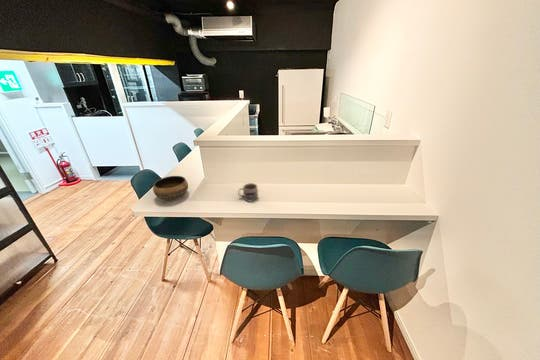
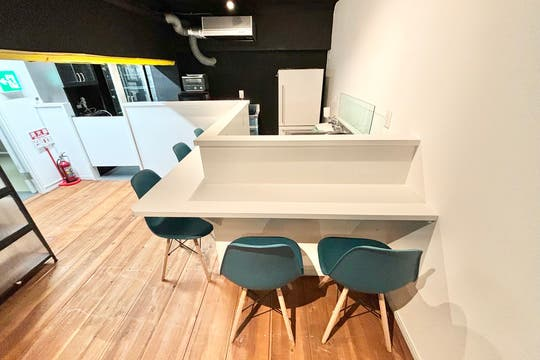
- bowl (171, 188)
- mug (248, 192)
